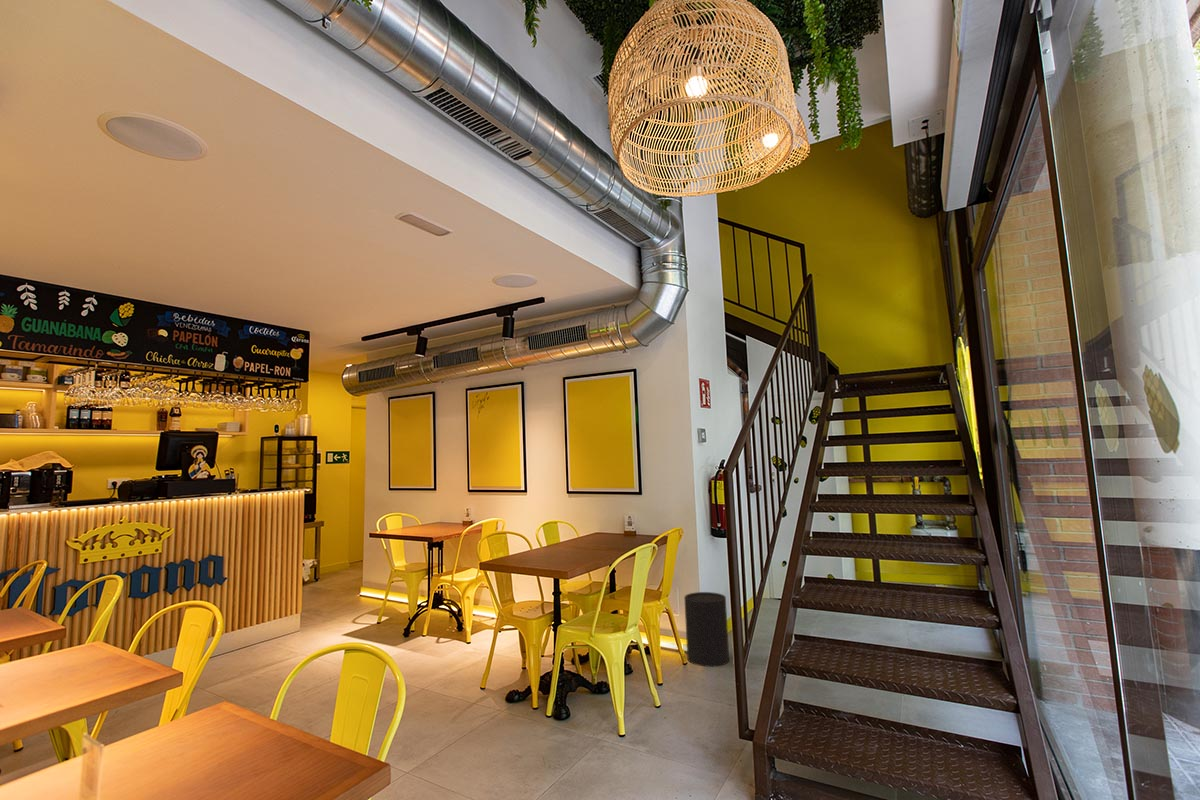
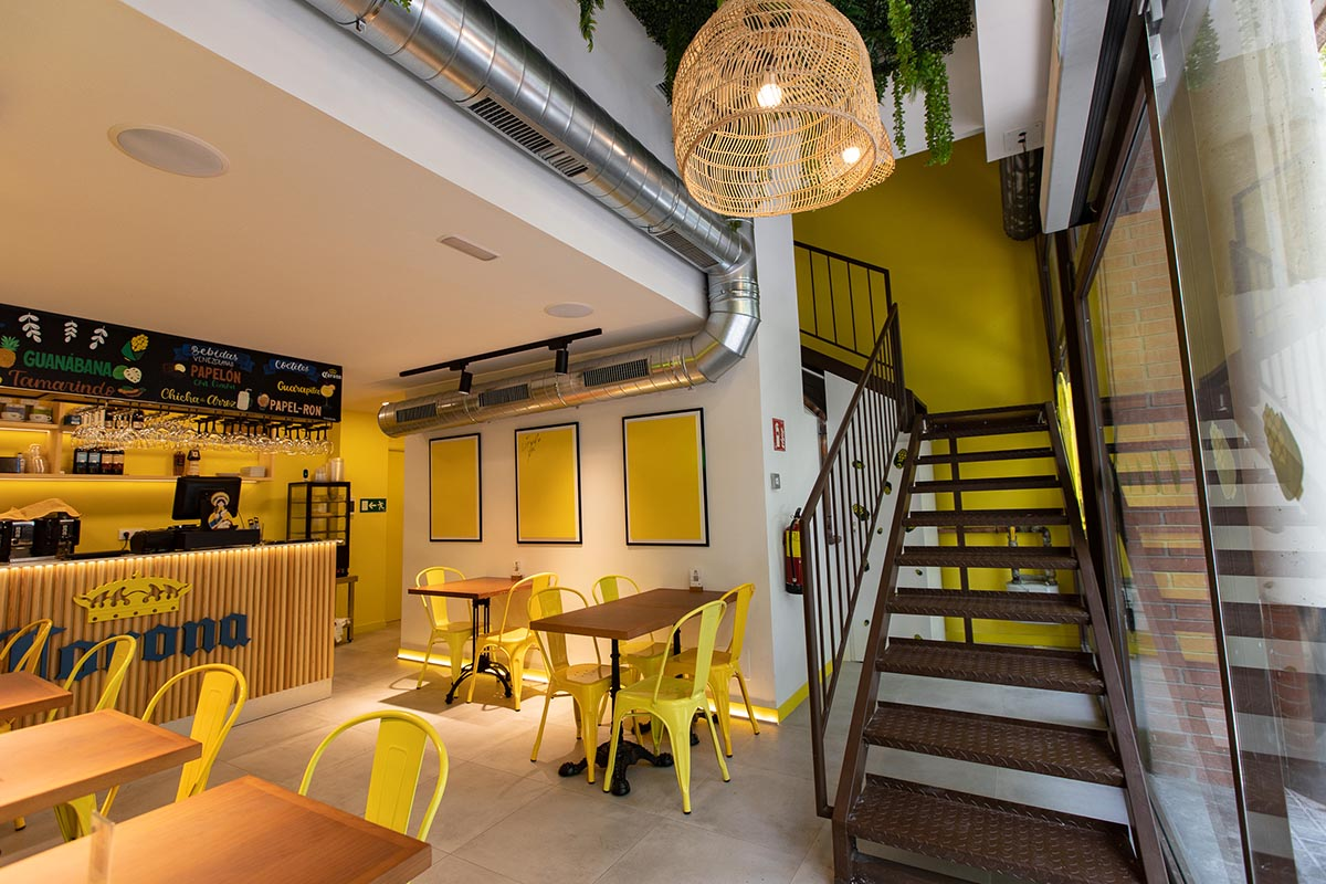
- waste bin (706, 627)
